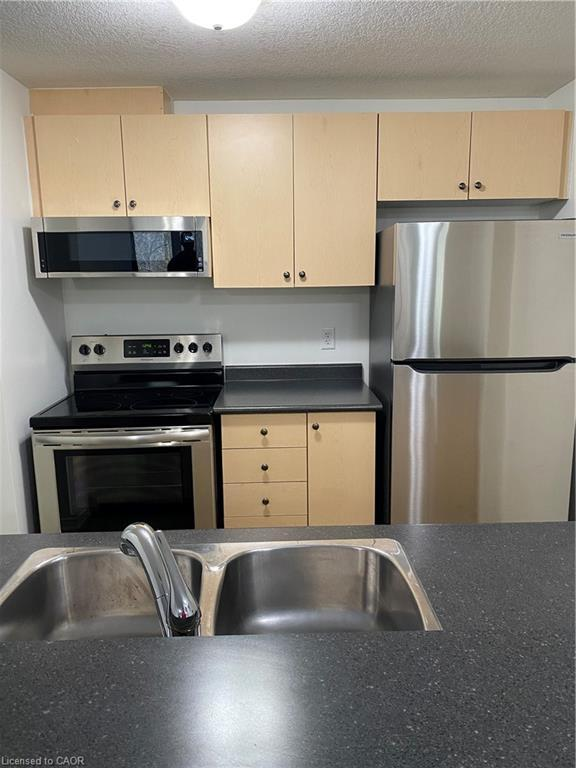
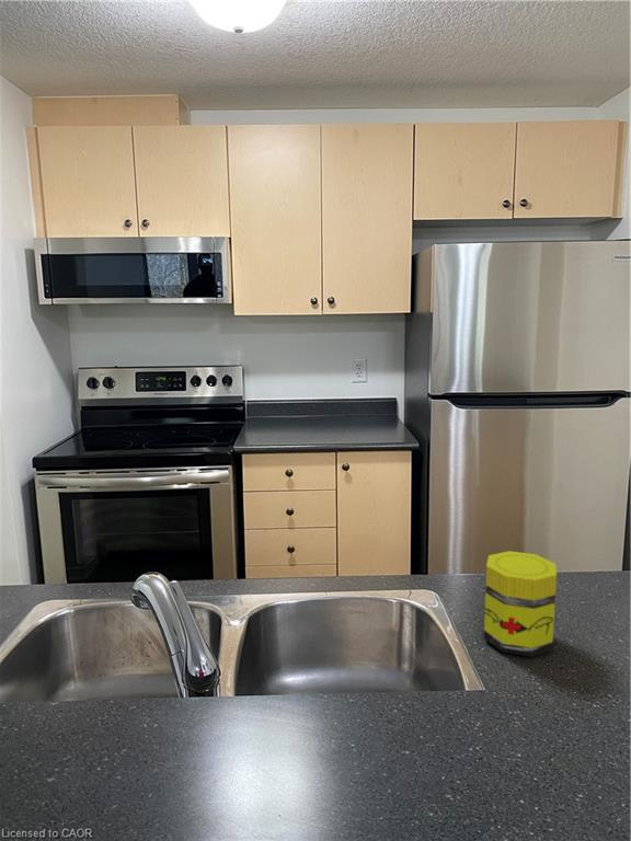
+ jar (519, 602)
